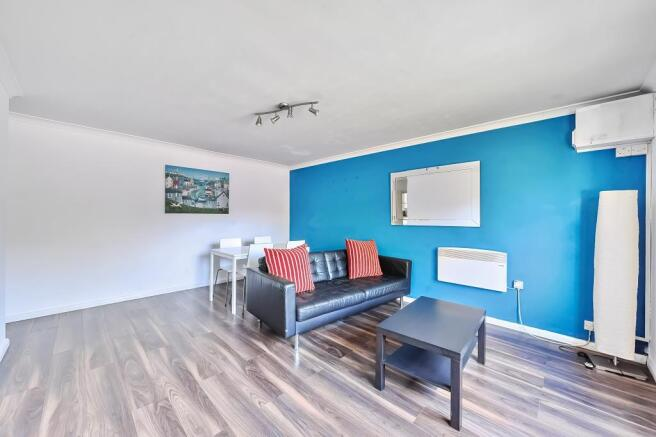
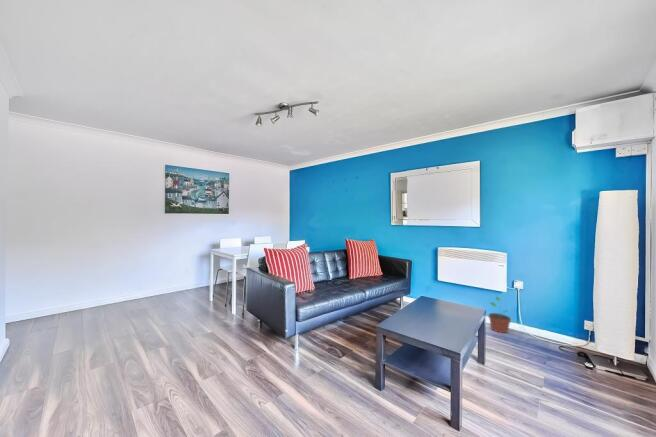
+ potted plant (499, 314)
